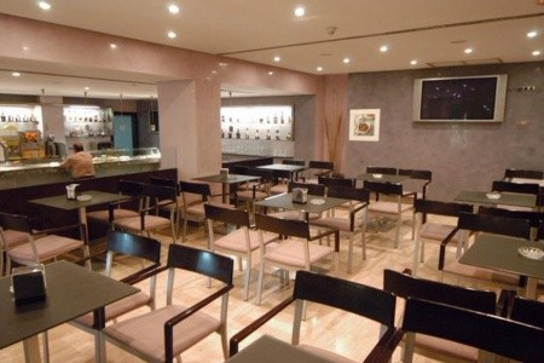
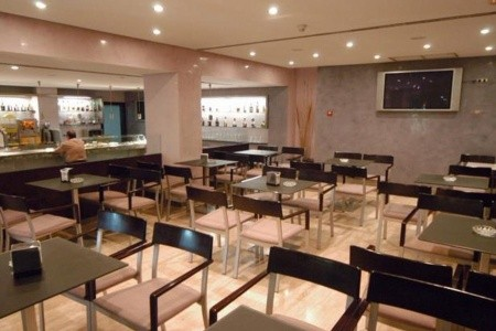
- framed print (364, 125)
